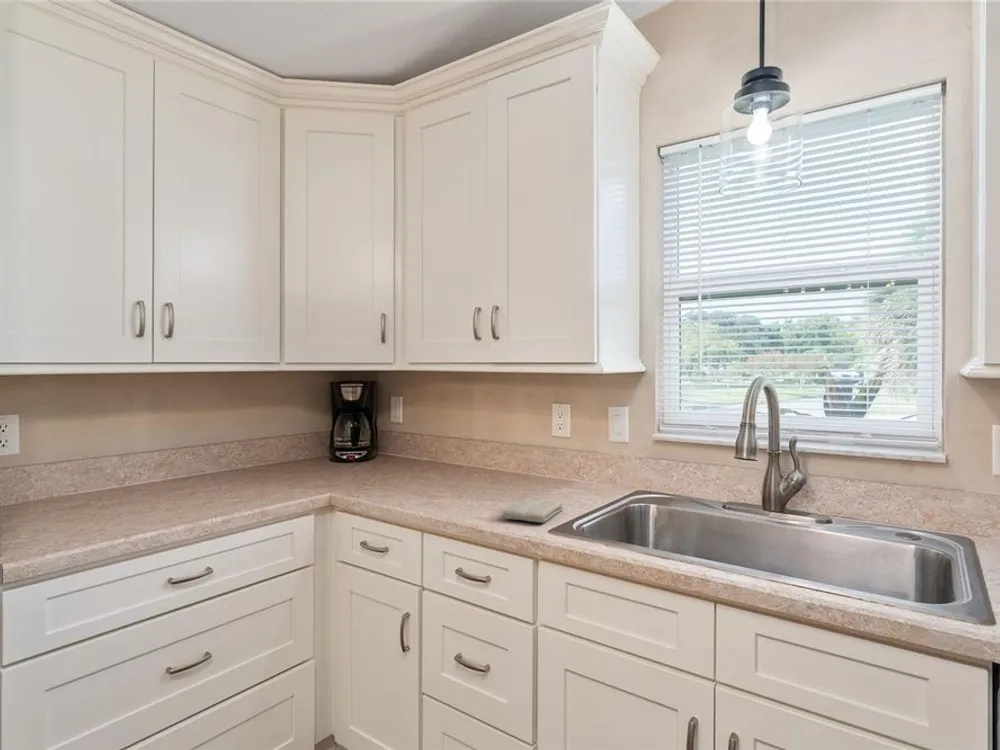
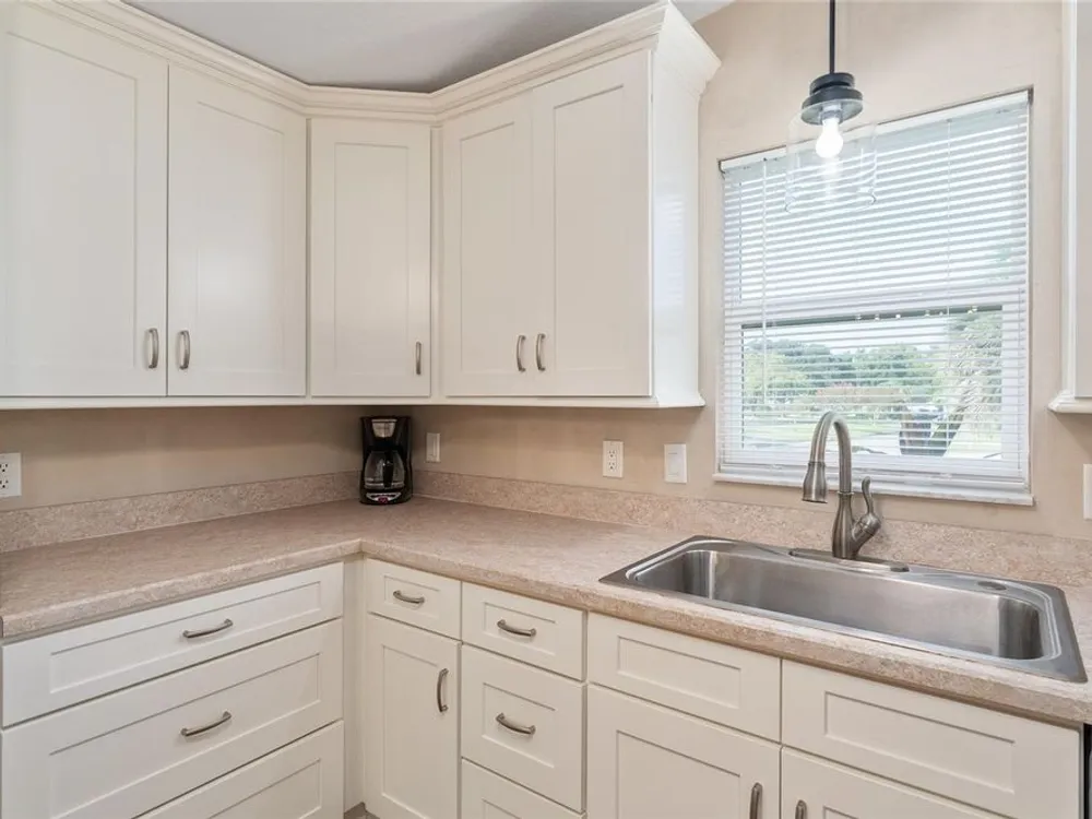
- washcloth (534, 509)
